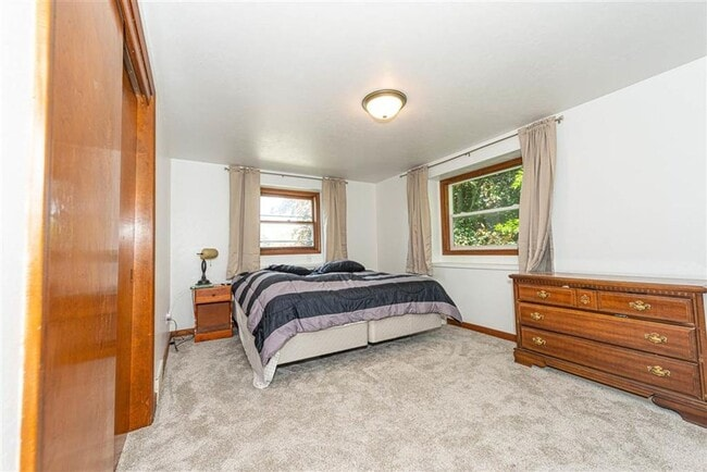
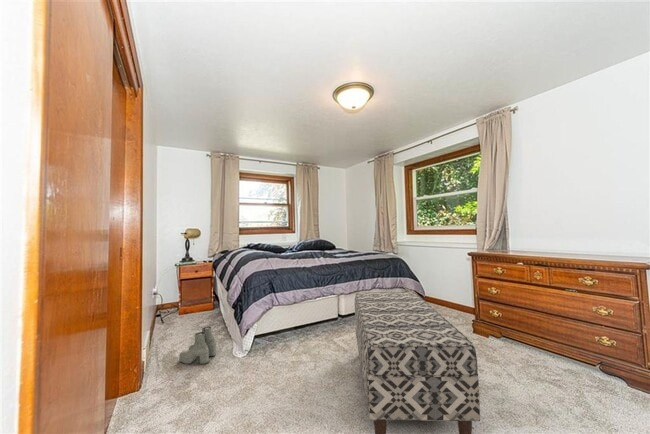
+ bench (399, 349)
+ boots (198, 343)
